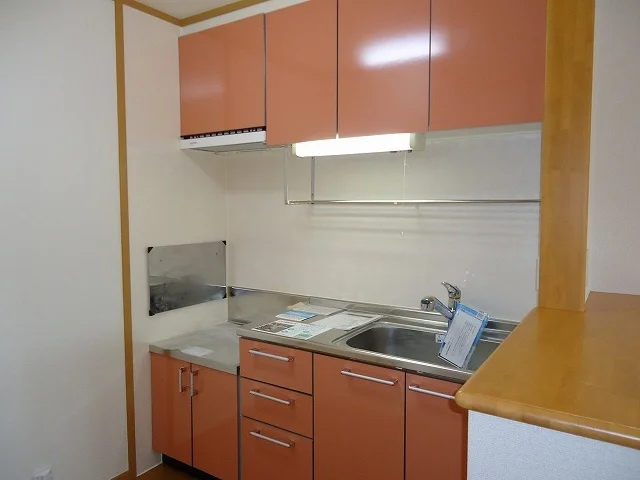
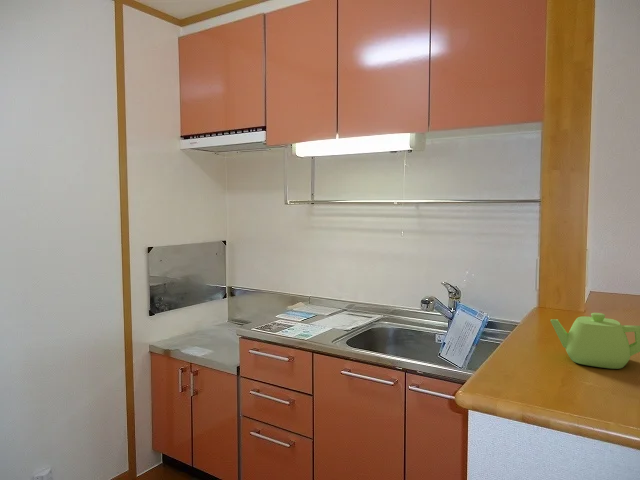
+ teapot (596, 336)
